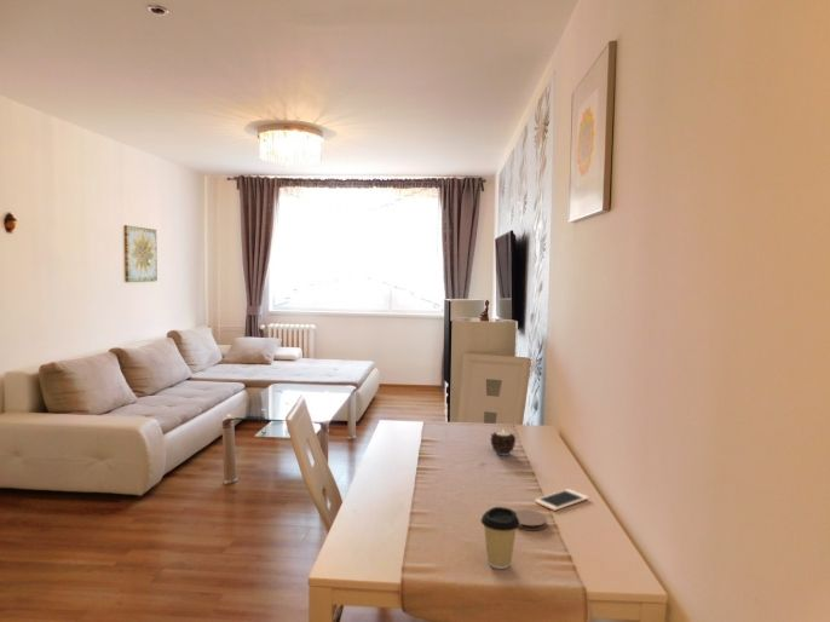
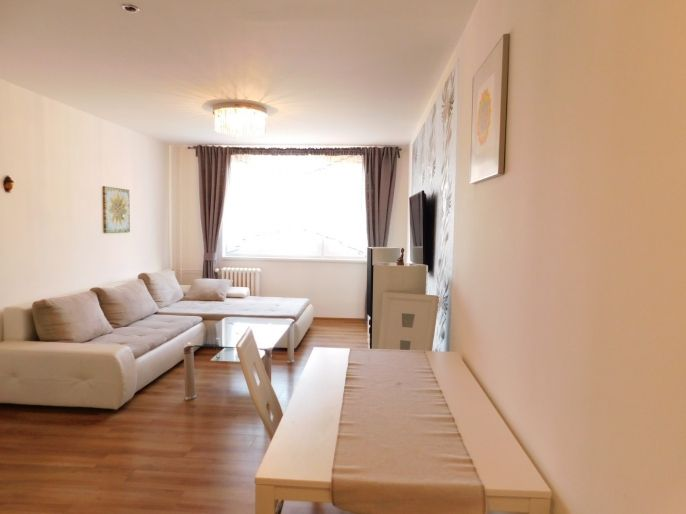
- coaster (528, 519)
- cell phone (561, 499)
- candle (502, 440)
- coffee cup (500, 539)
